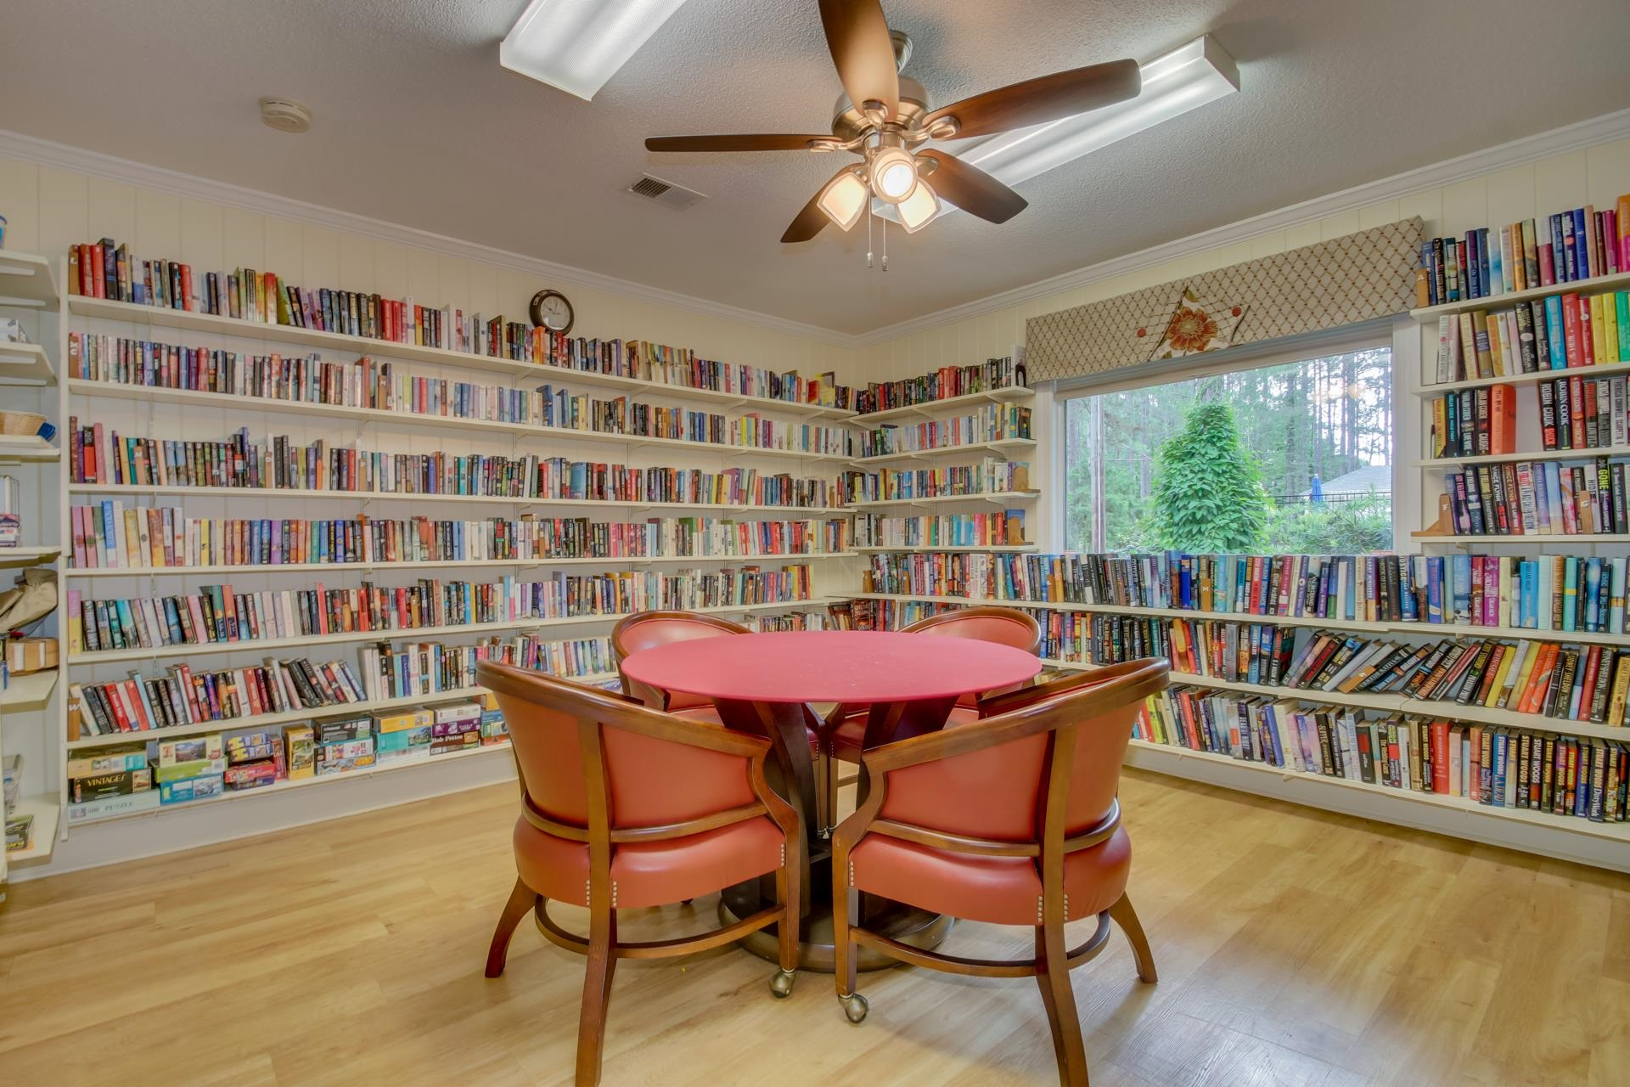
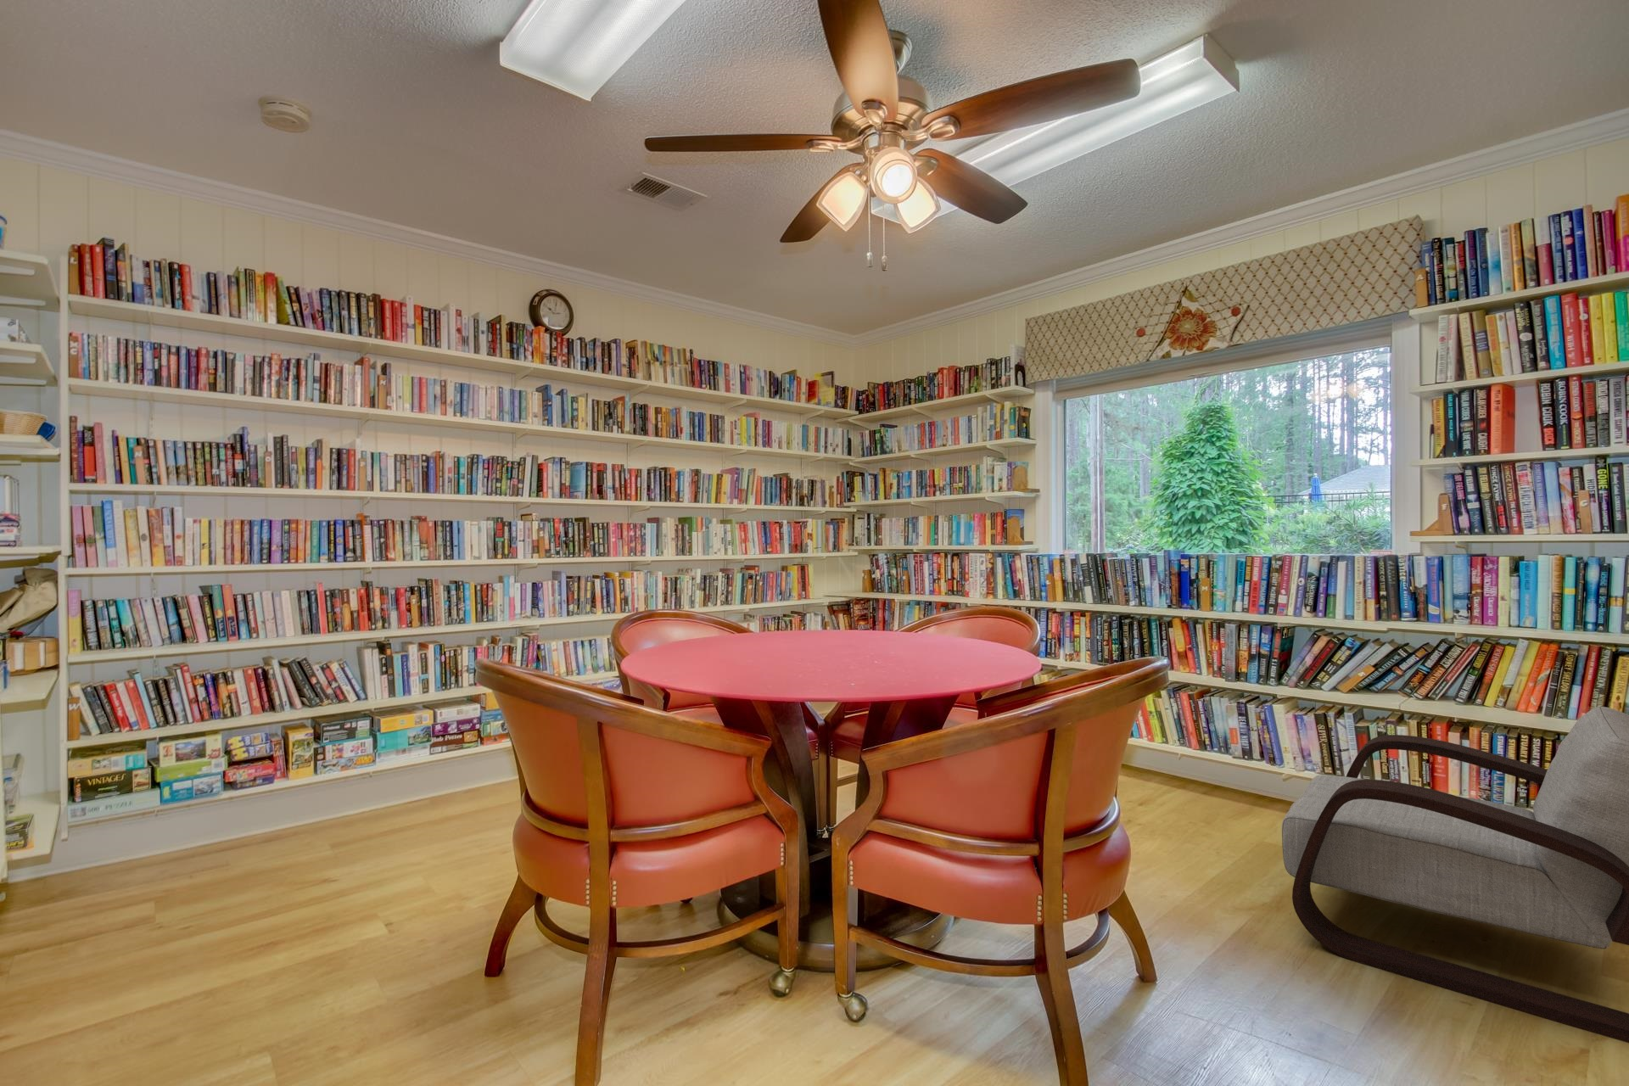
+ armchair (1458, 819)
